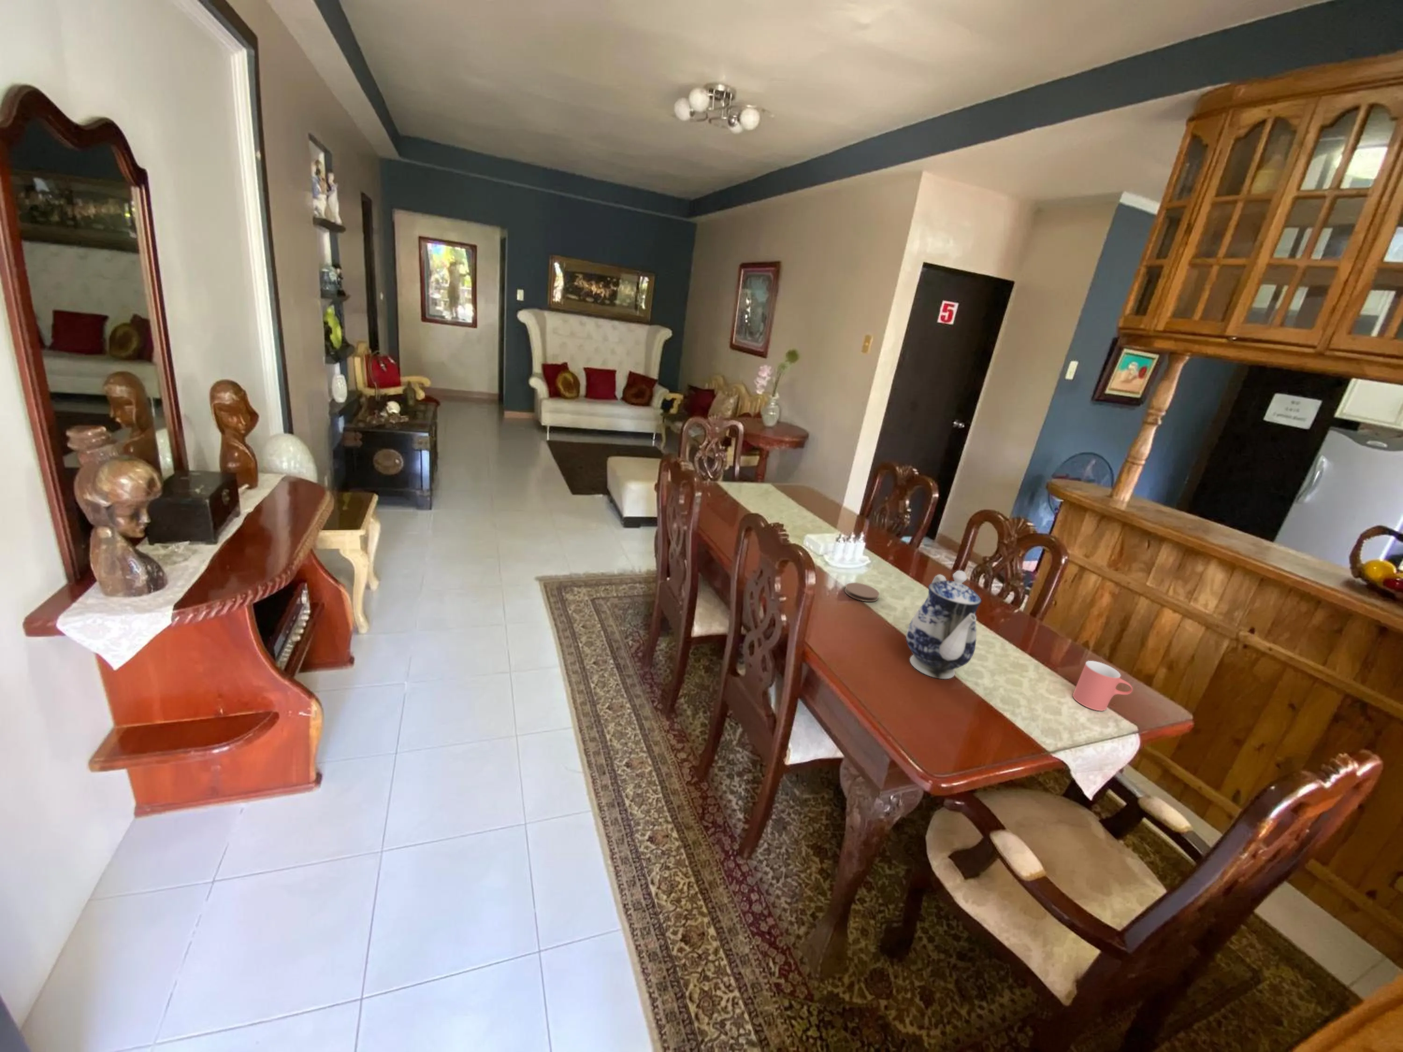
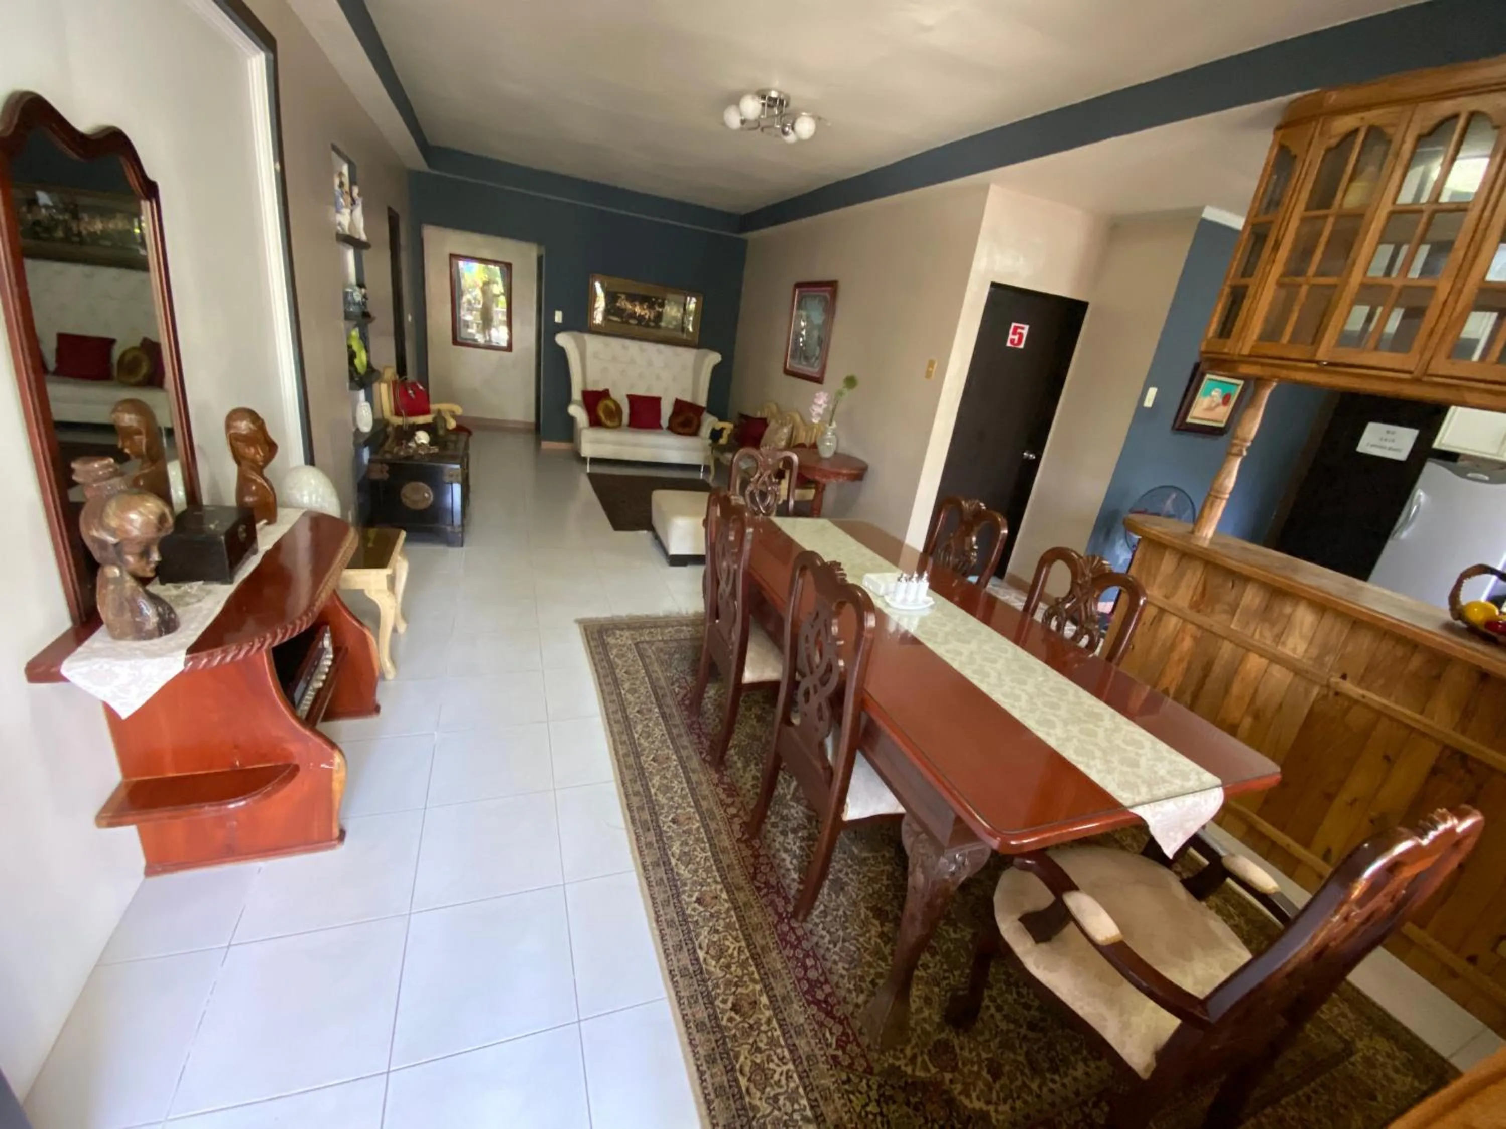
- teapot (946, 620)
- cup (1104, 687)
- coaster (862, 592)
